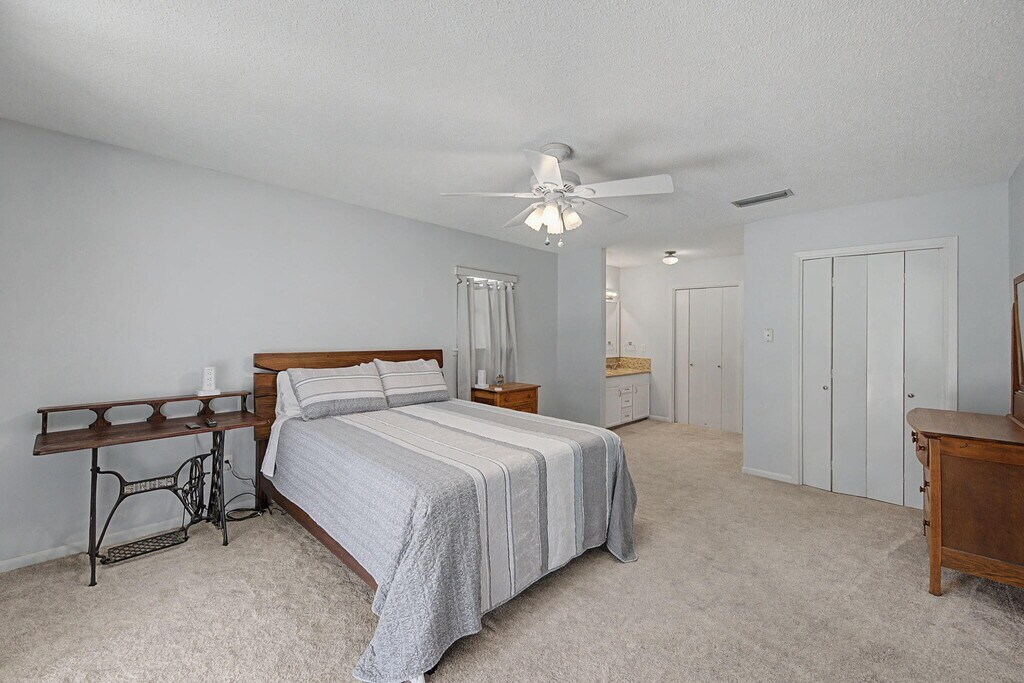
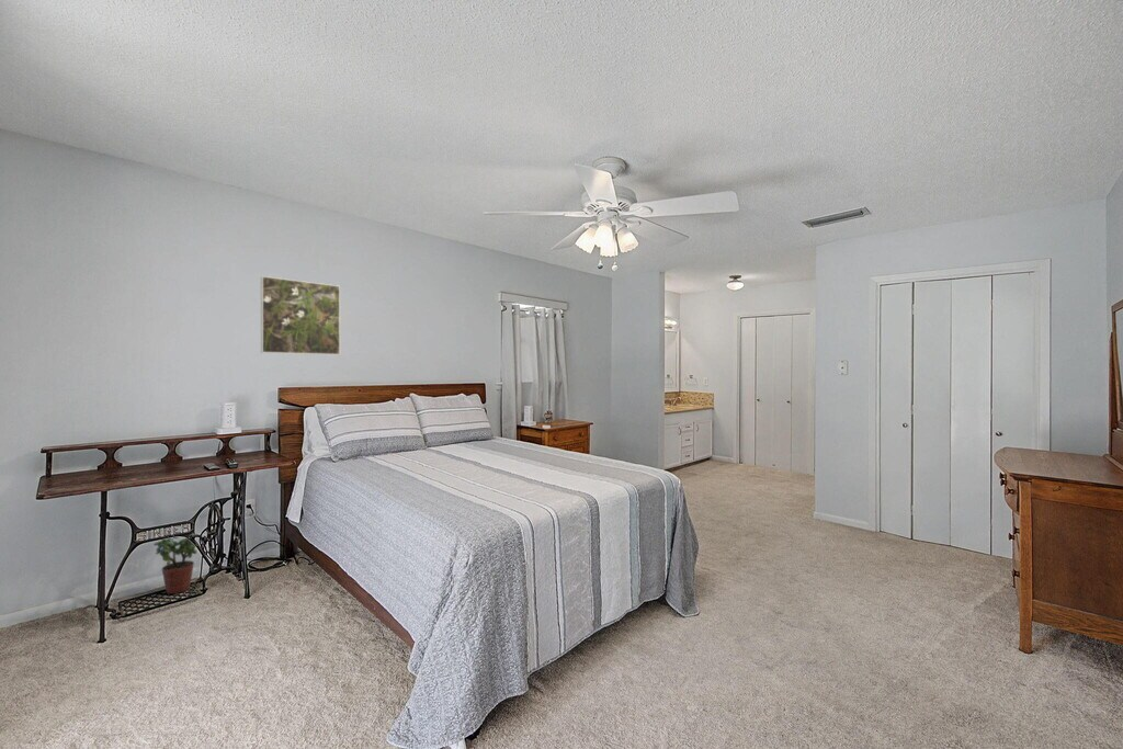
+ potted plant (174, 559)
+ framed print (302, 317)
